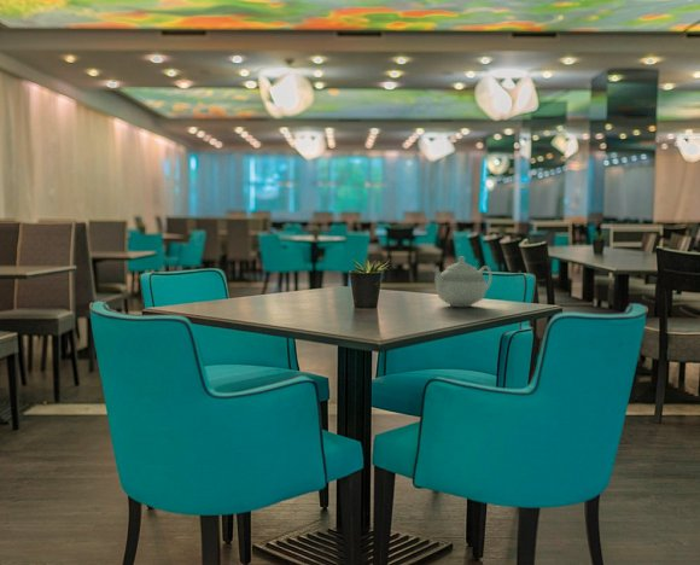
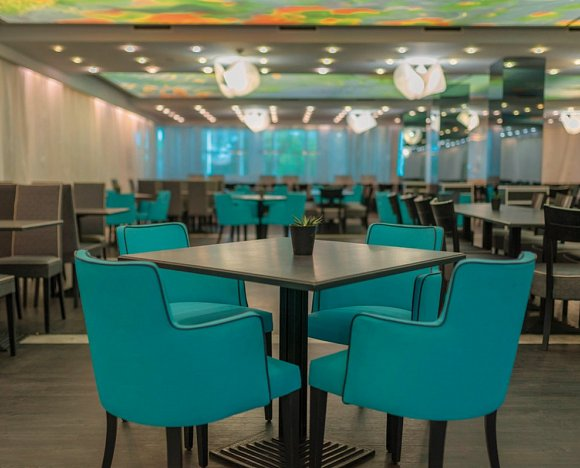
- teapot (461, 280)
